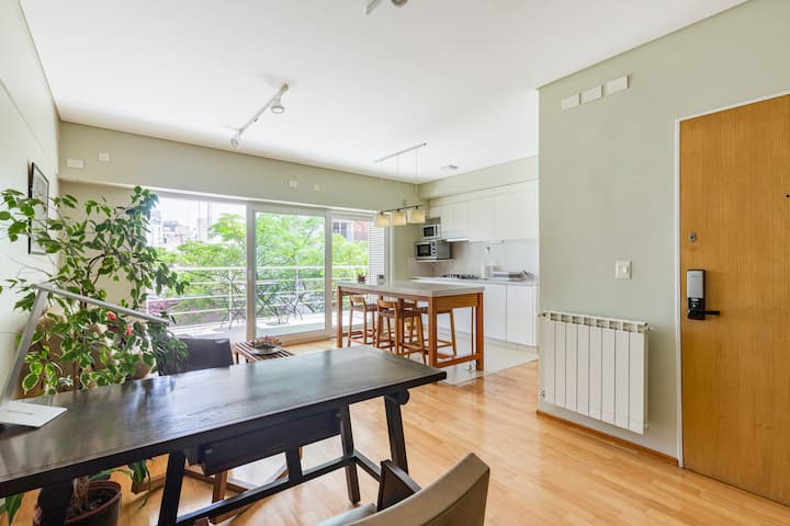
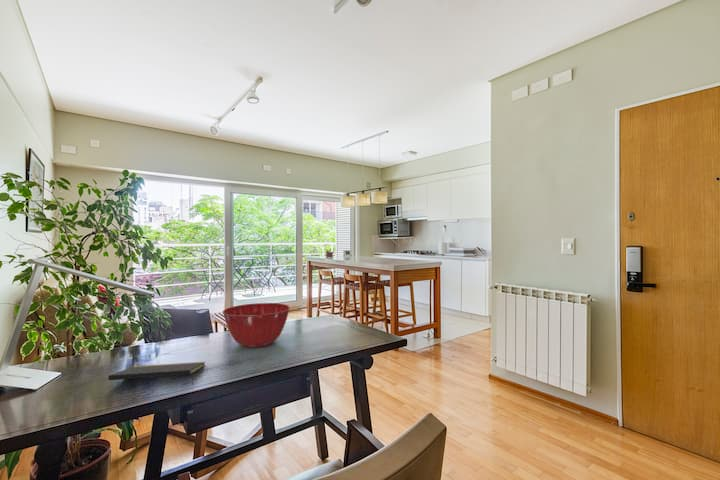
+ notepad (161, 370)
+ mixing bowl (257, 325)
